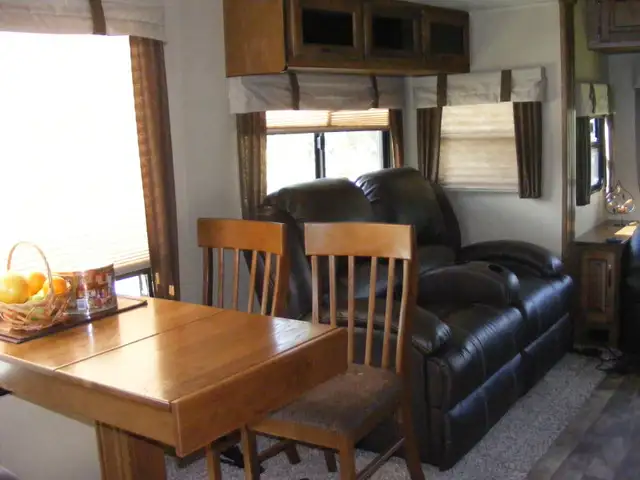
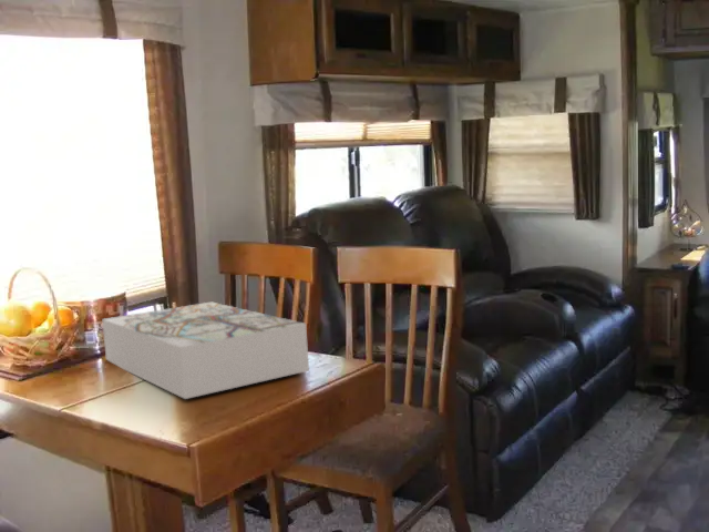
+ board game (199, 342)
